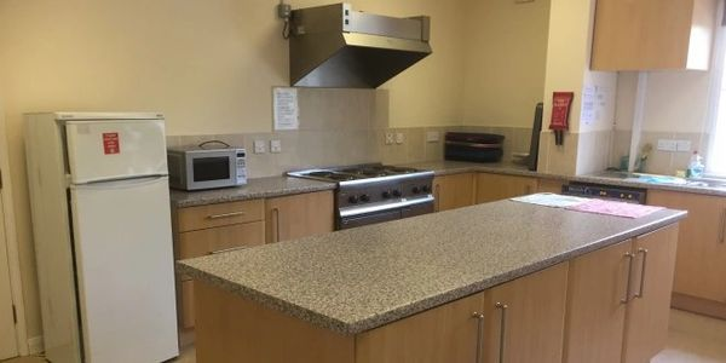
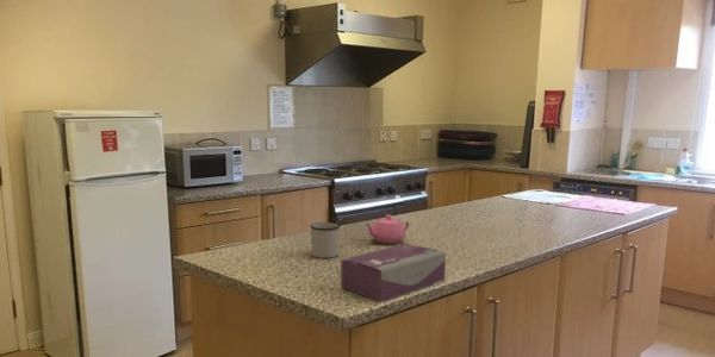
+ mug (322, 238)
+ tissue box (393, 269)
+ teapot (386, 227)
